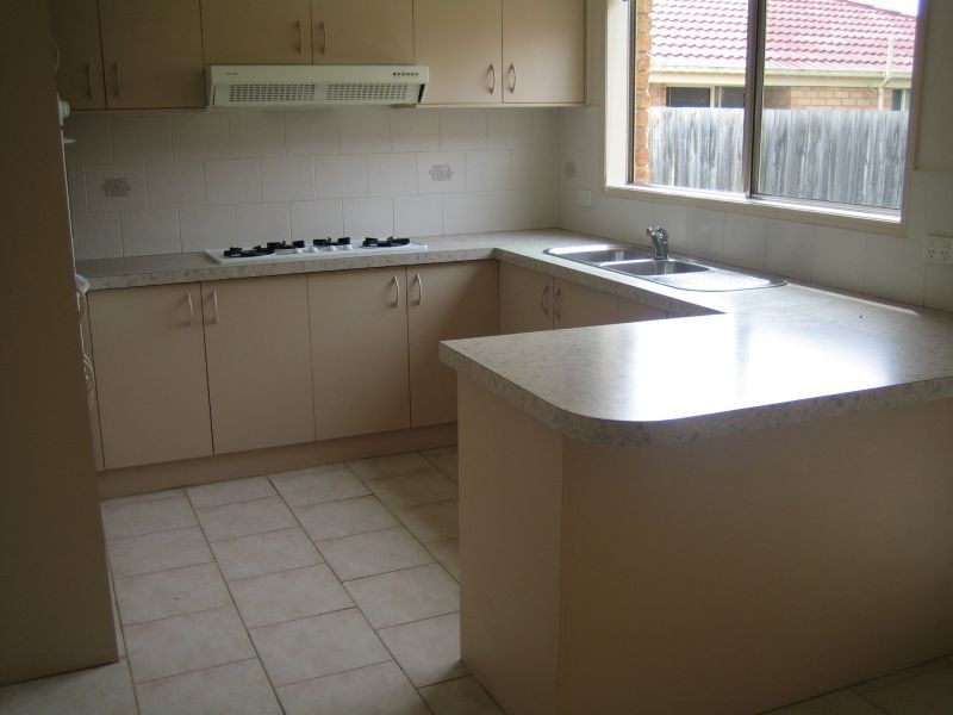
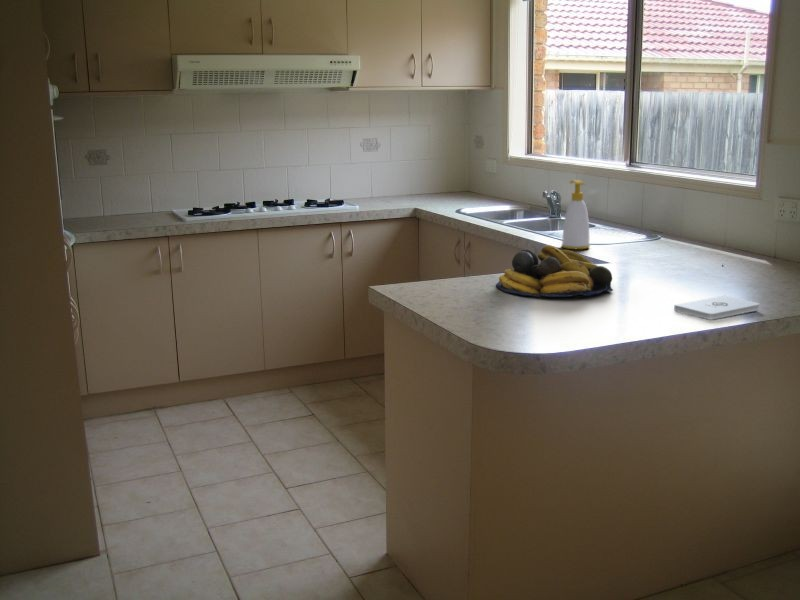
+ fruit bowl (553, 267)
+ soap bottle (576, 214)
+ notepad (717, 307)
